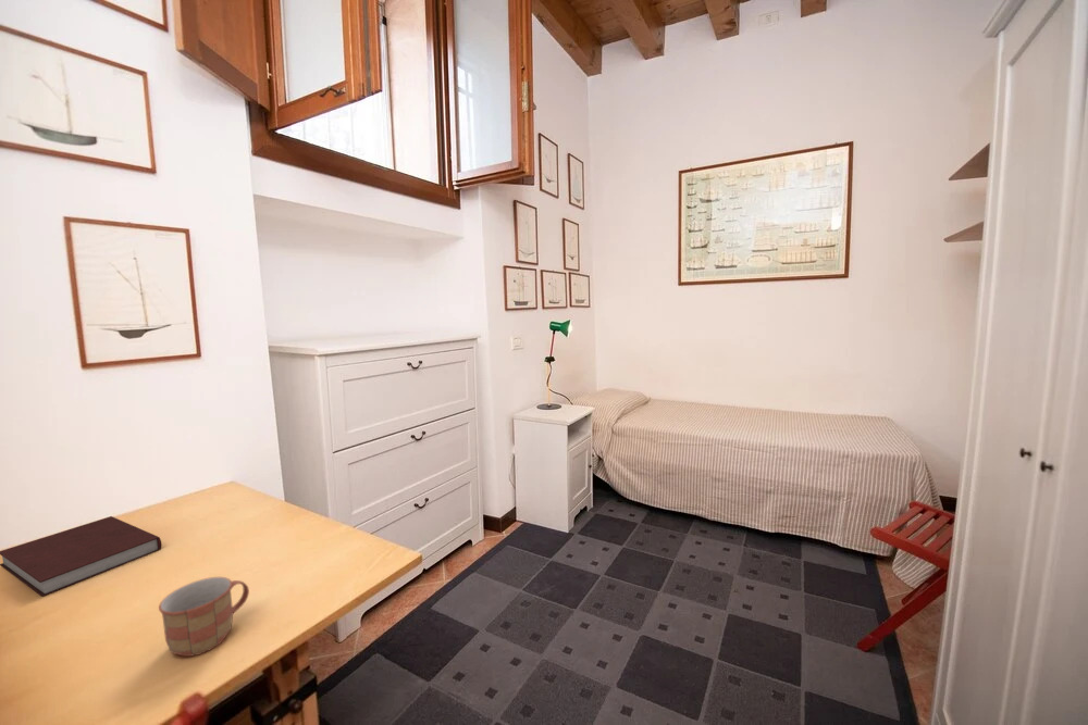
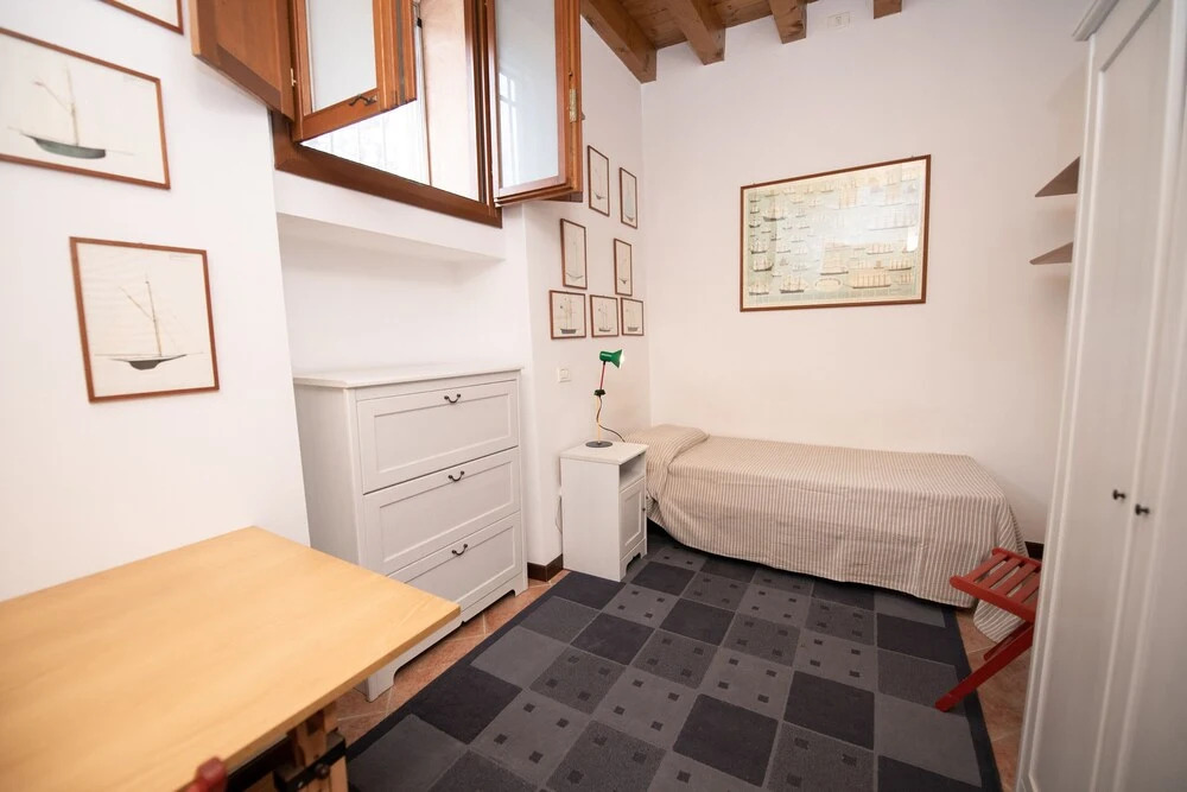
- notebook (82, 550)
- mug (208, 612)
